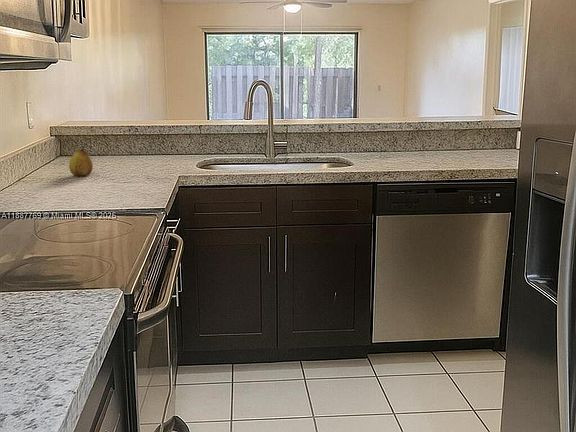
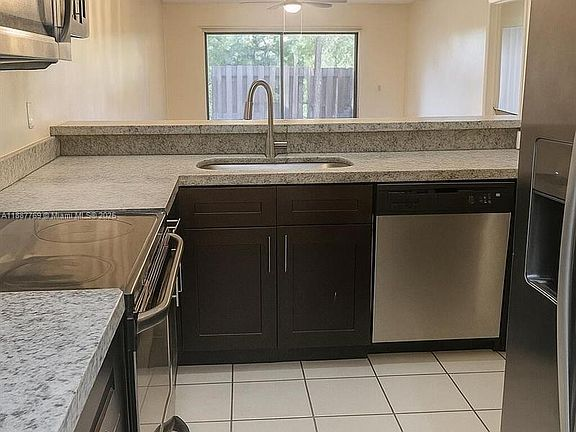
- fruit (80, 160)
